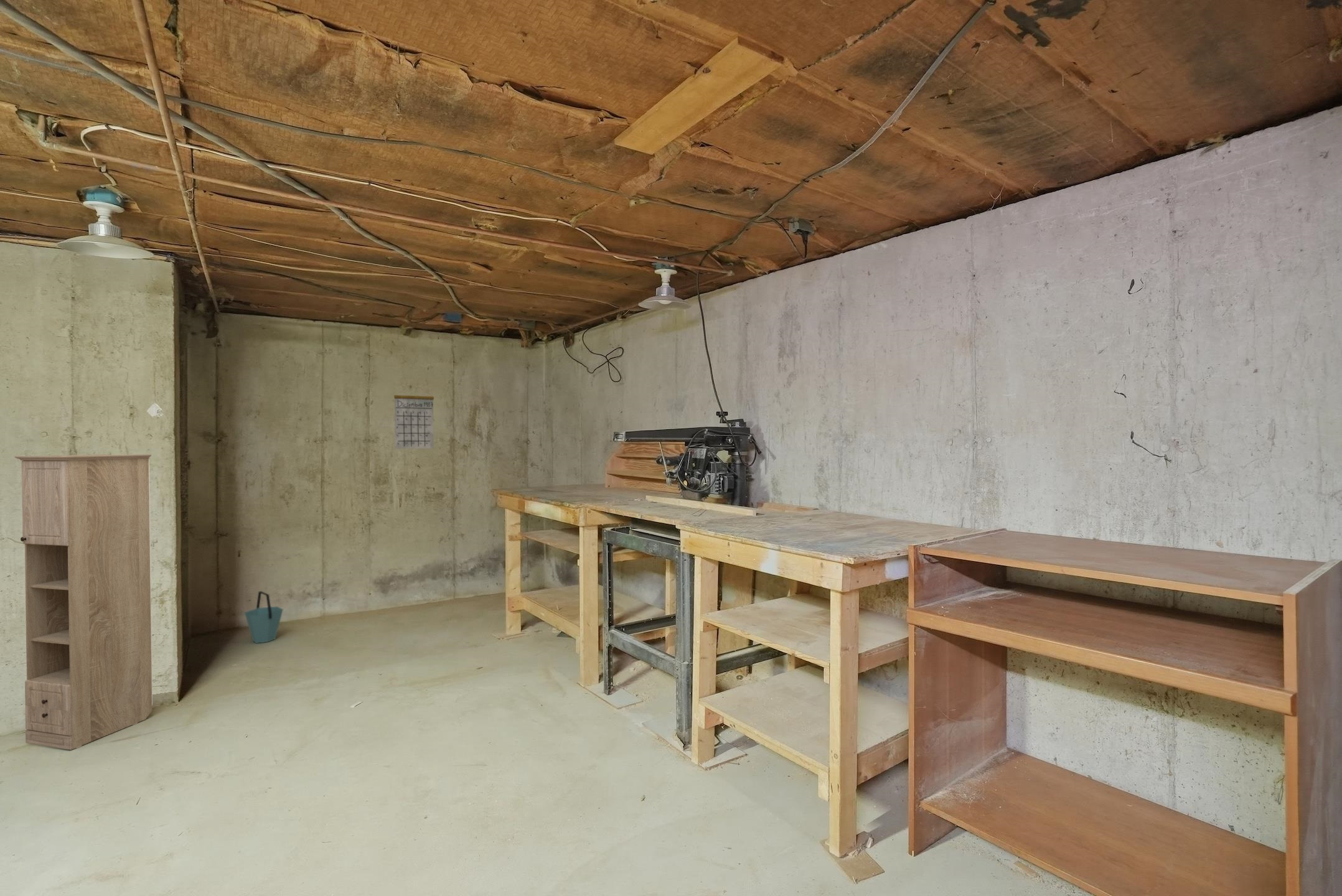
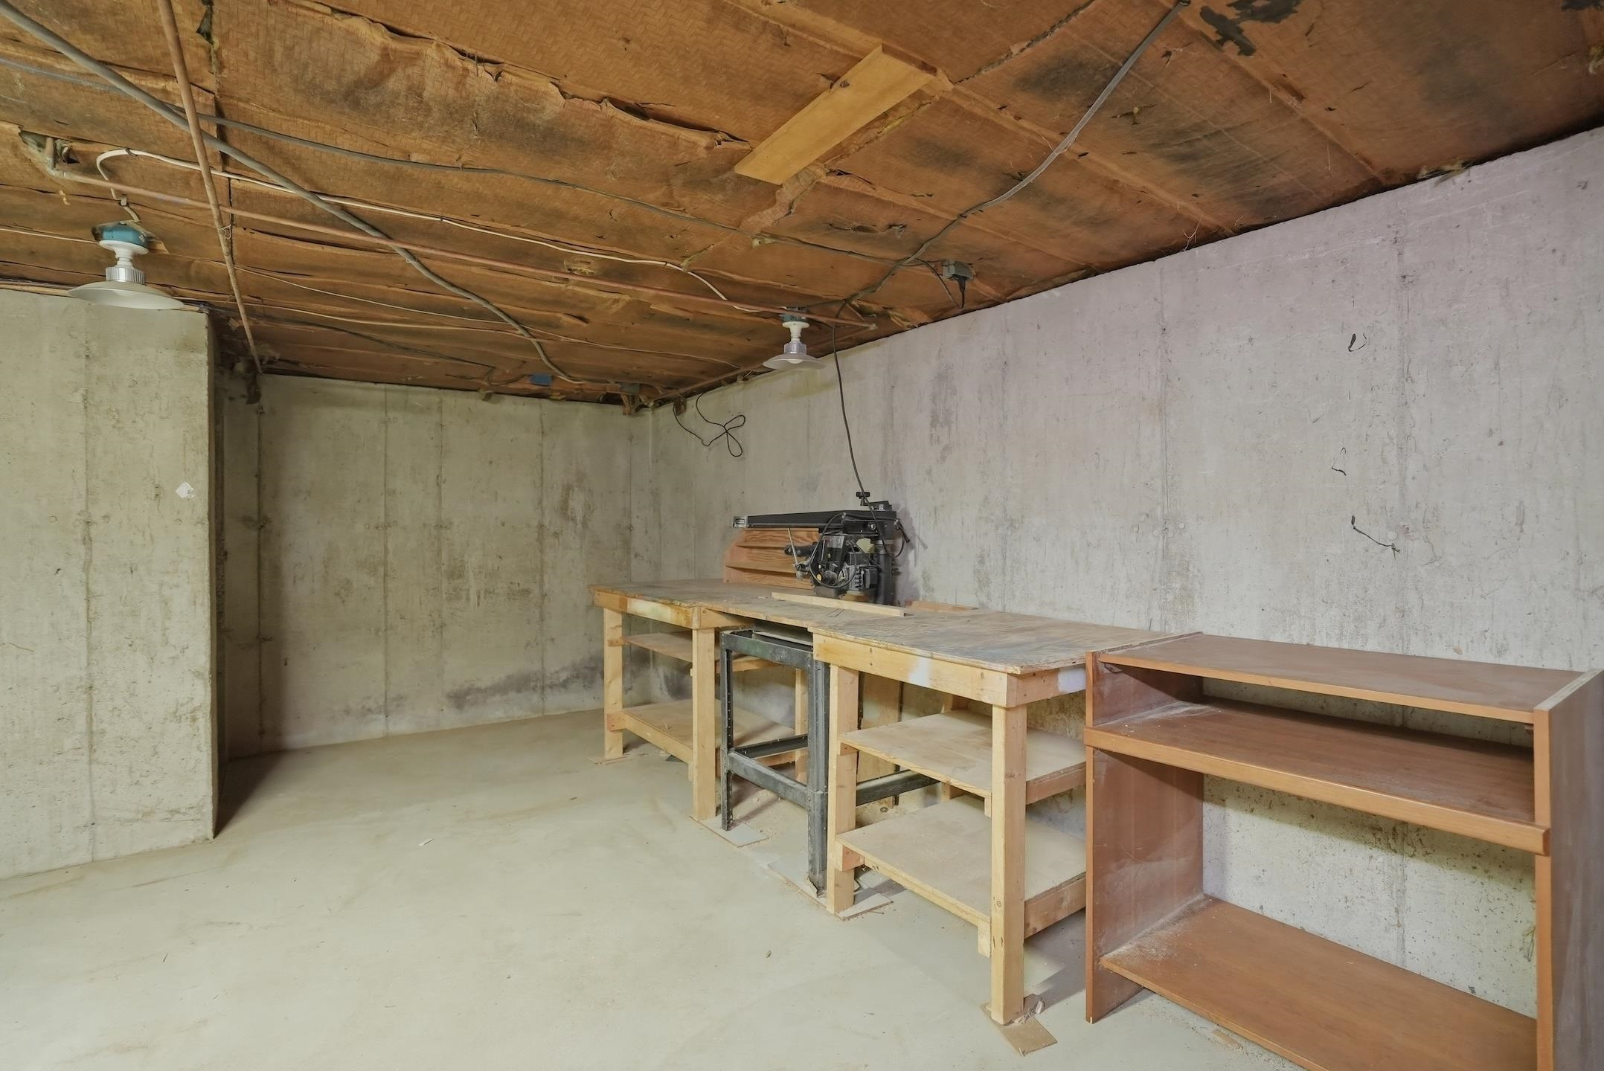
- bucket (264, 616)
- calendar (414, 416)
- storage cabinet (88, 593)
